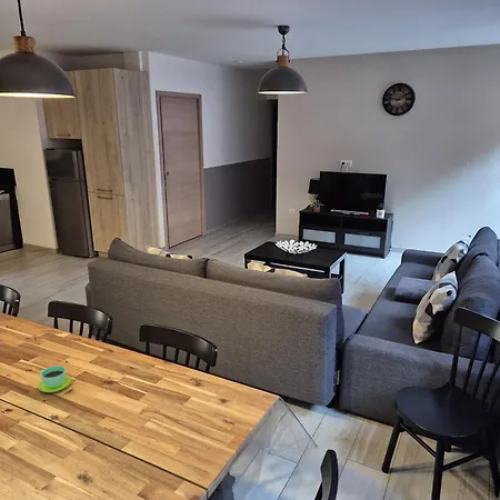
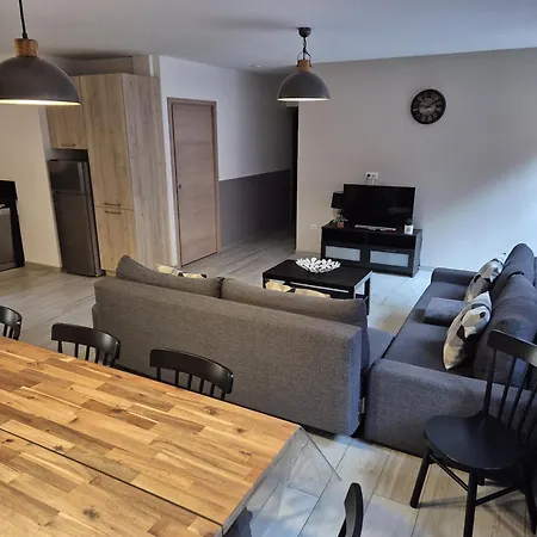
- cup (53, 378)
